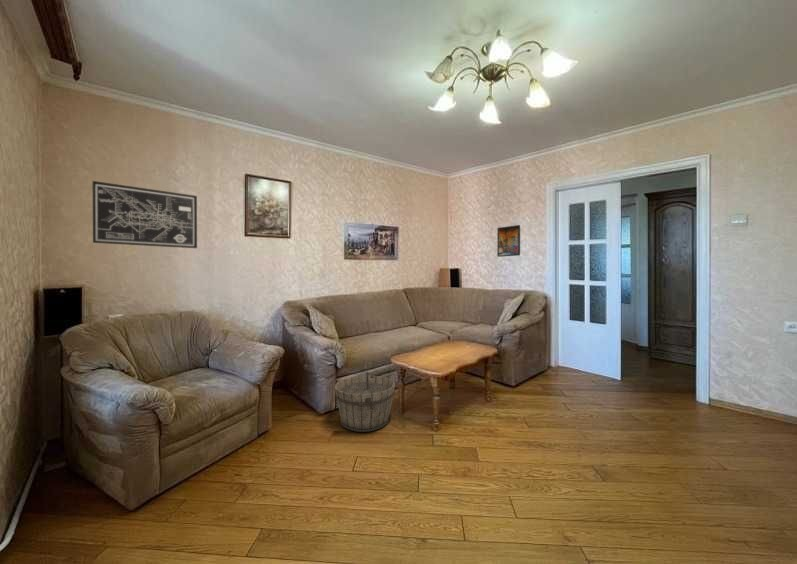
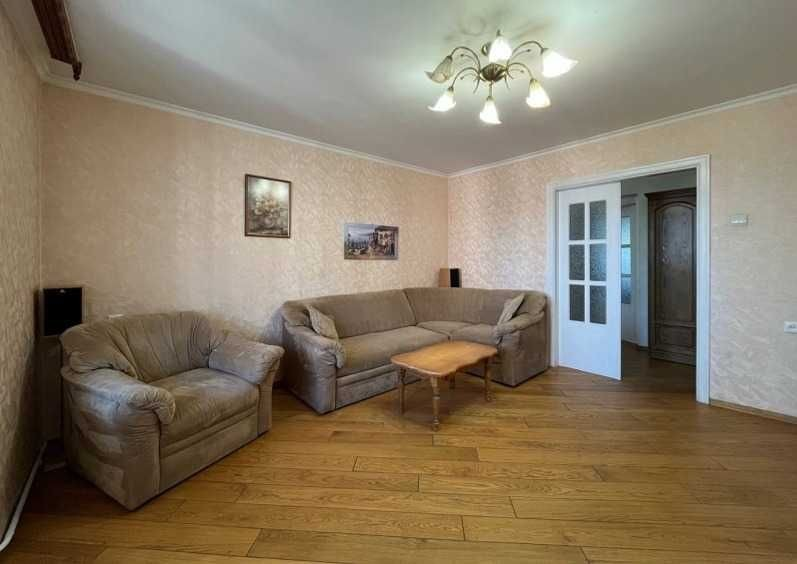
- wooden bucket (365, 395)
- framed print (508, 241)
- wall art (148, 217)
